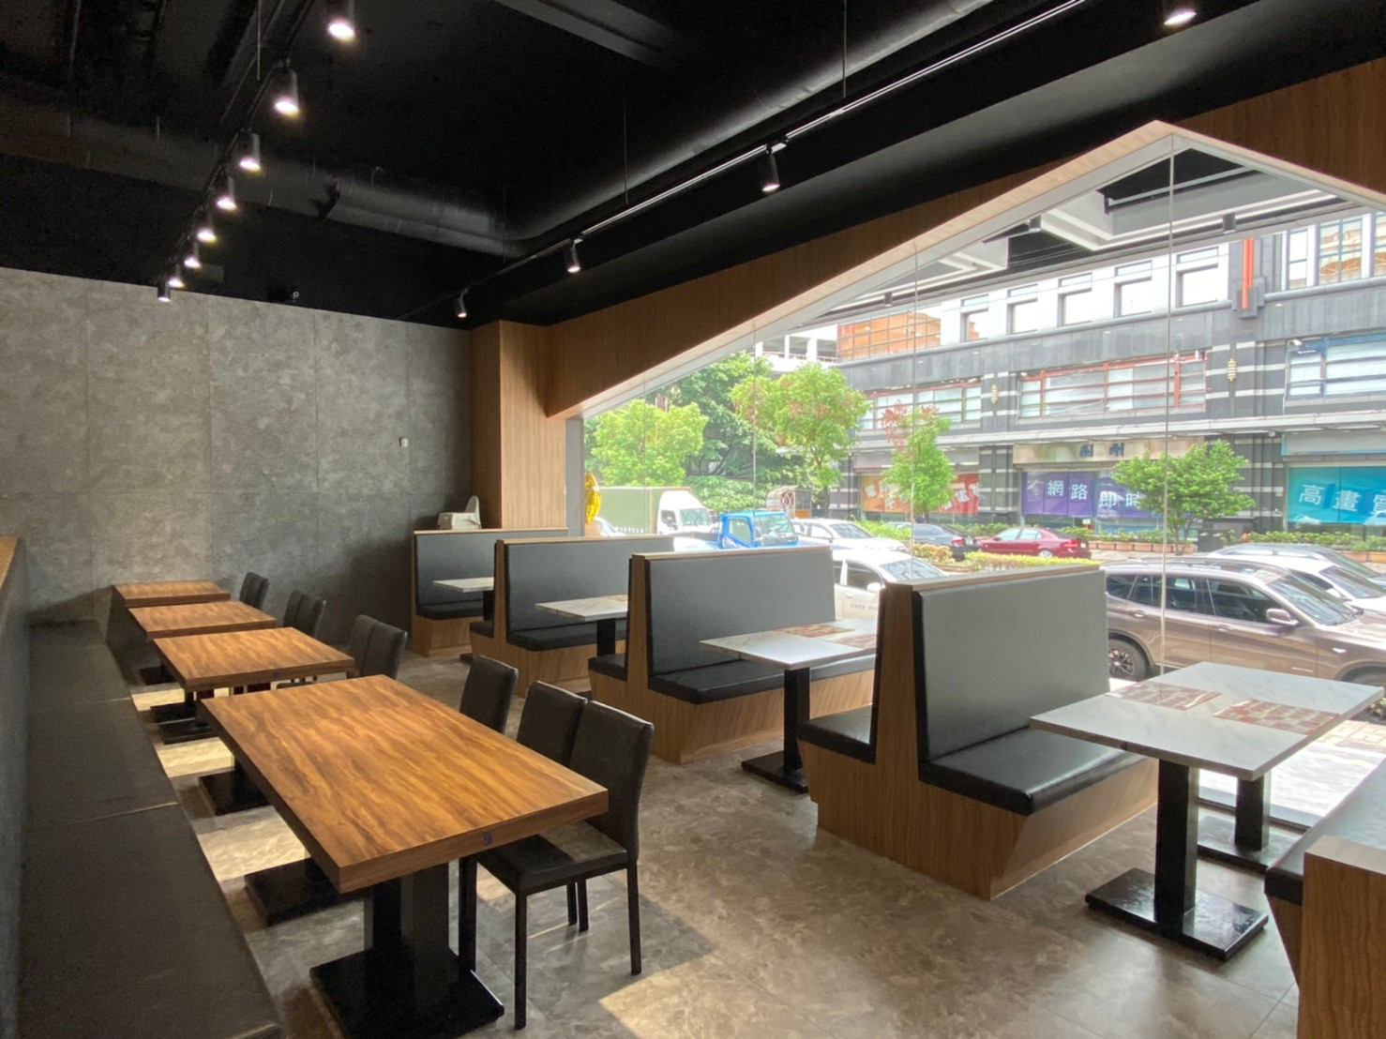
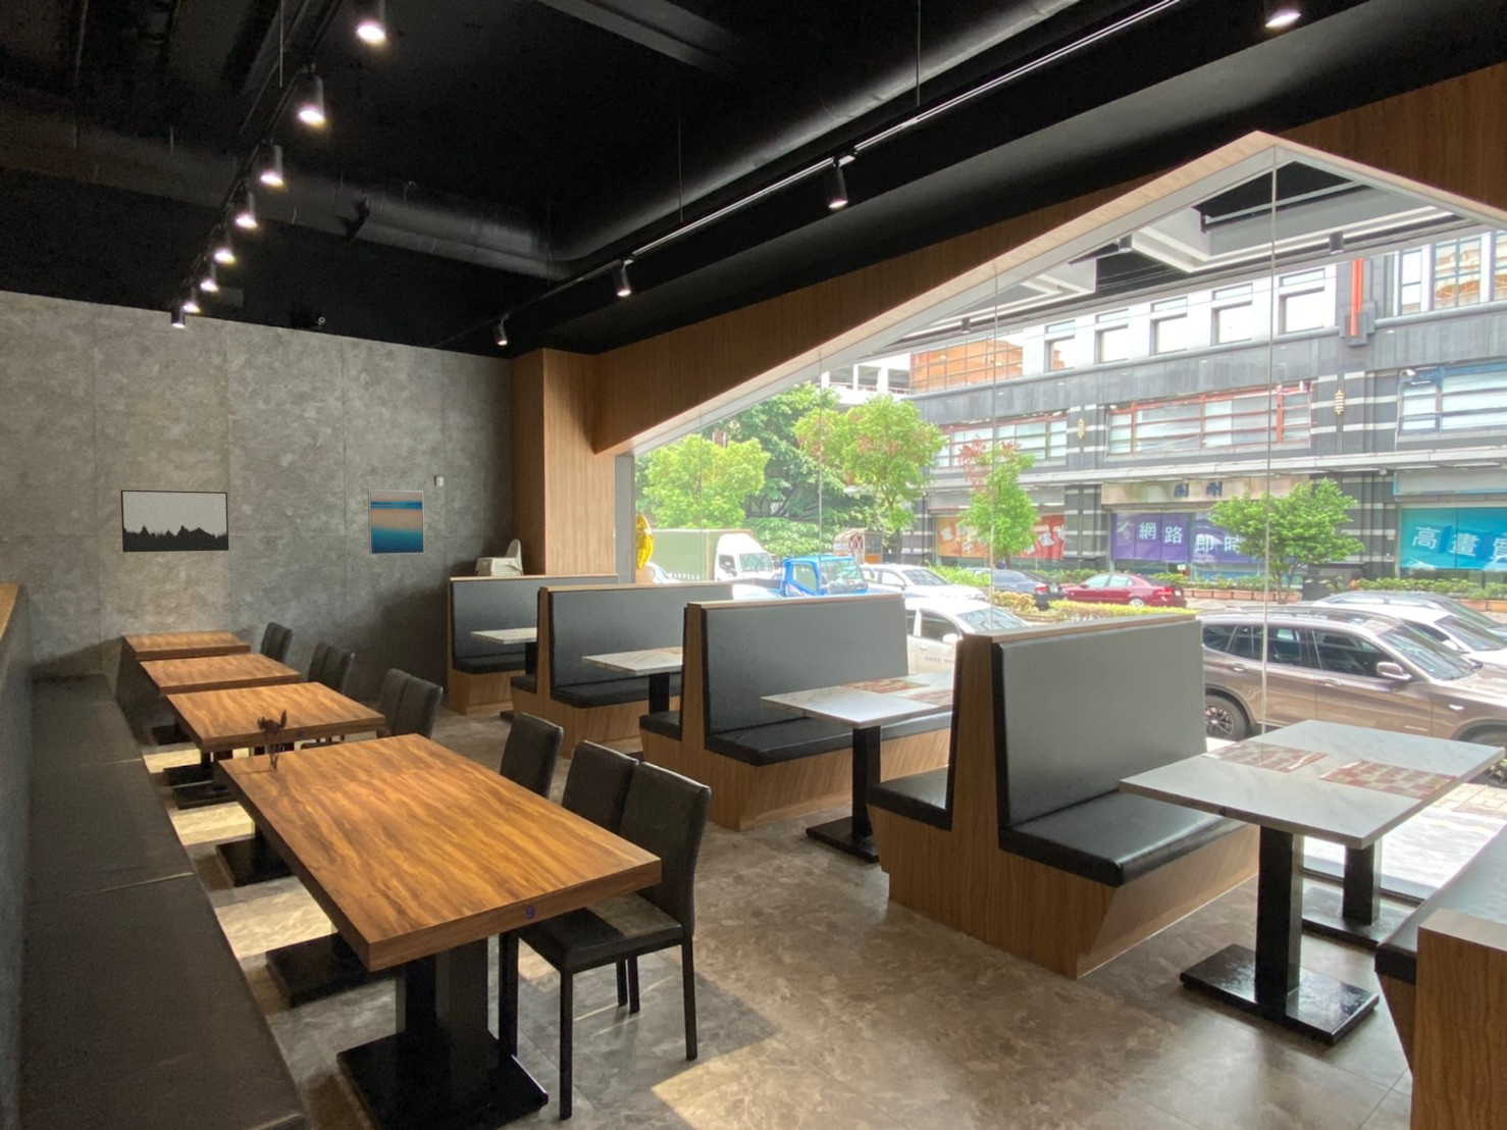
+ wall art (177, 521)
+ wall art (396, 522)
+ utensil holder (274, 739)
